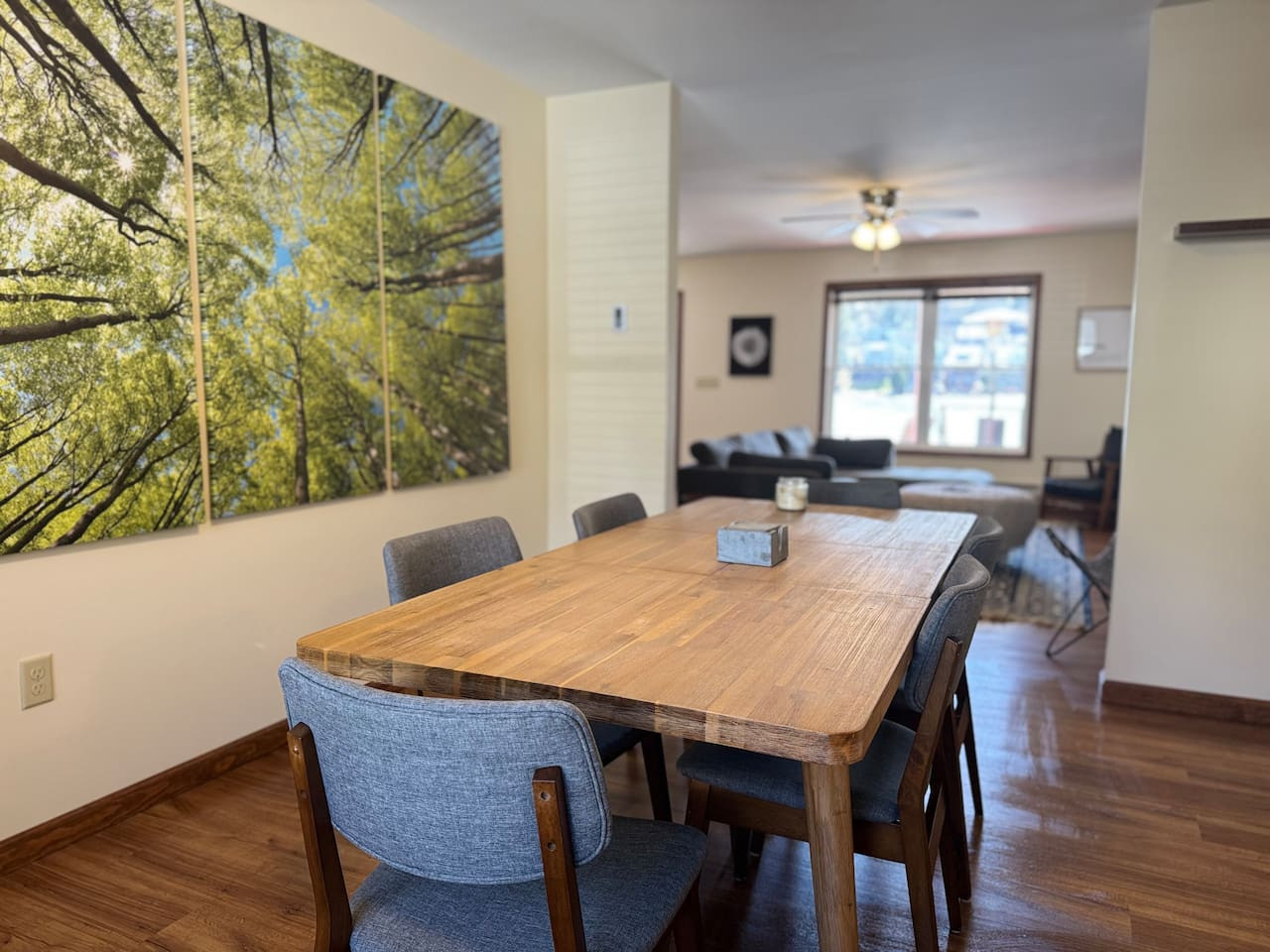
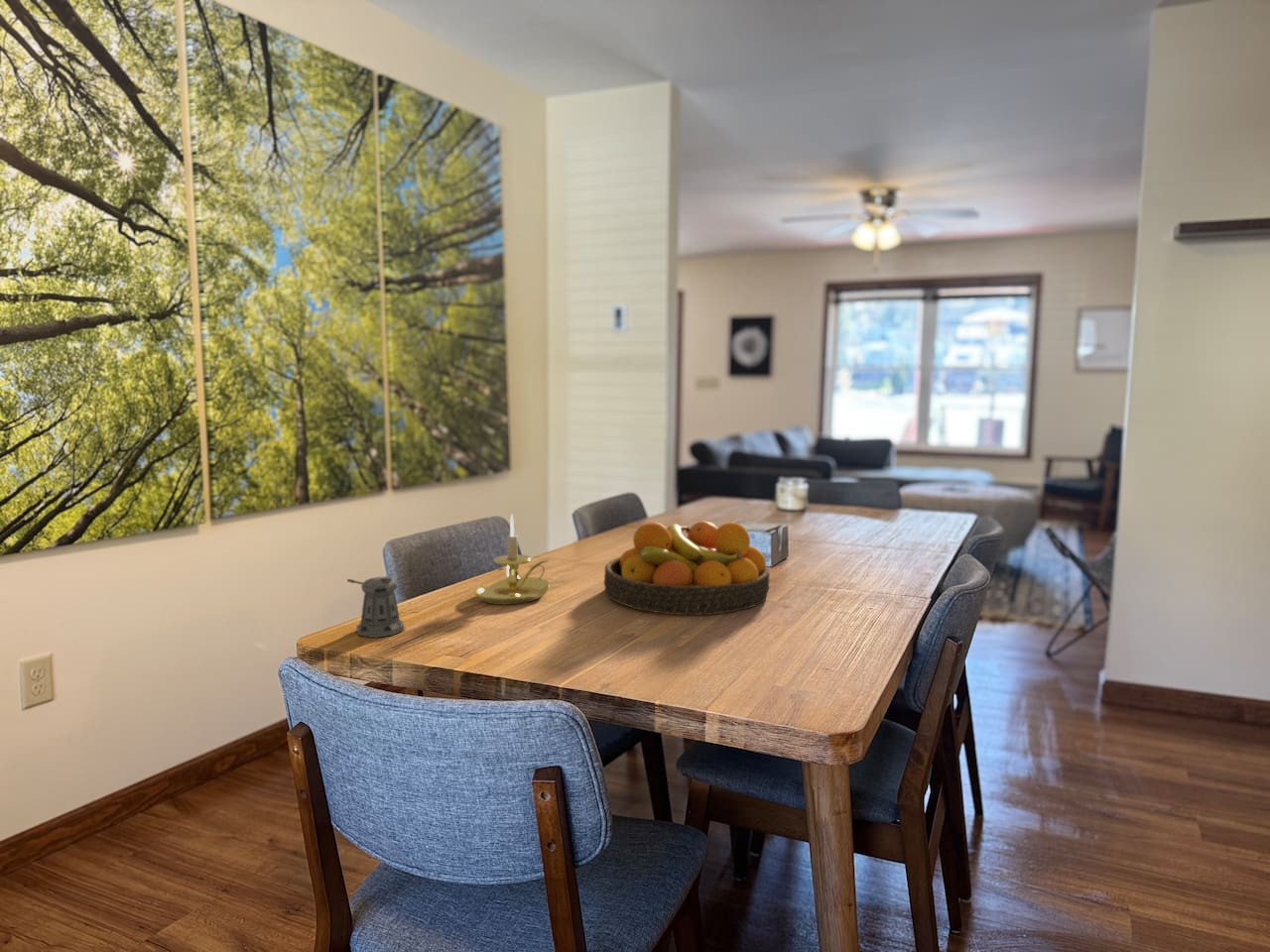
+ fruit bowl (686, 556)
+ pepper shaker (376, 602)
+ candle holder (516, 553)
